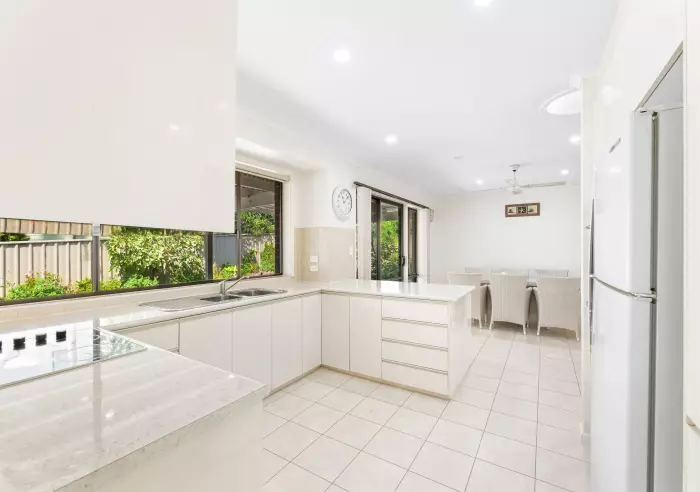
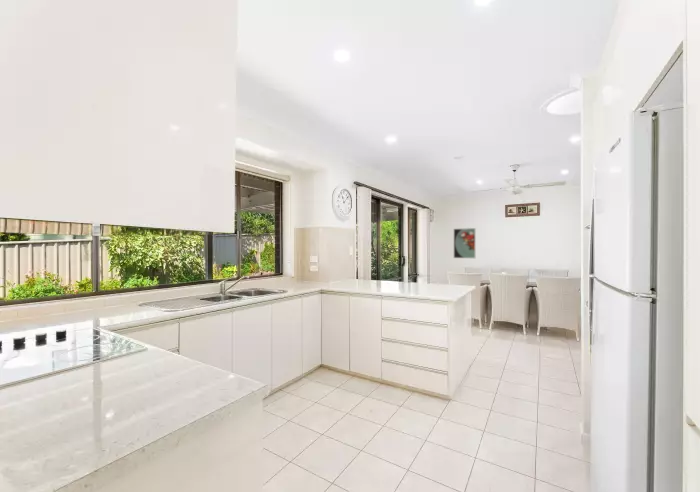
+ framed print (464, 243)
